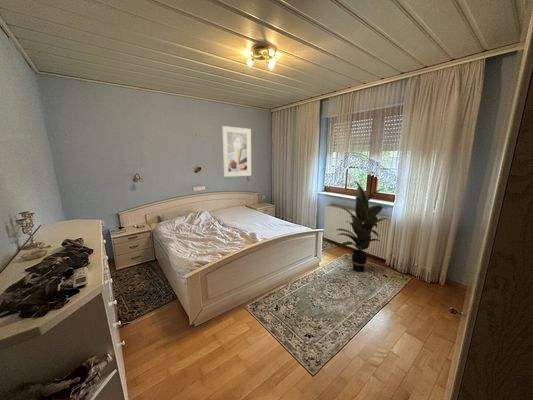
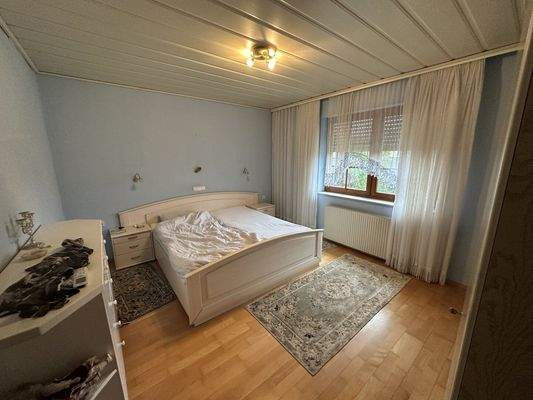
- indoor plant (359, 226)
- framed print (237, 152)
